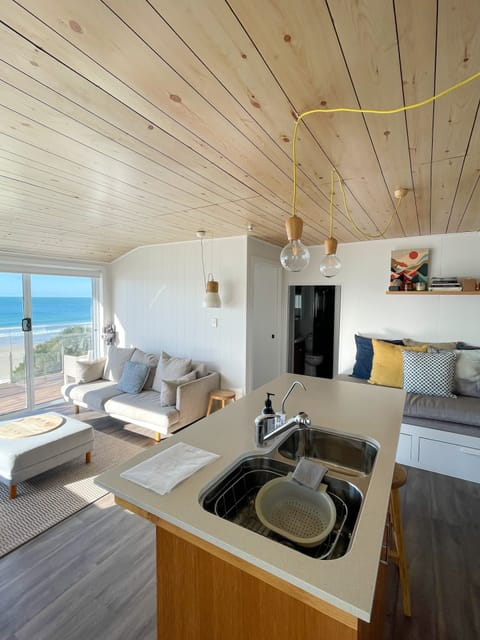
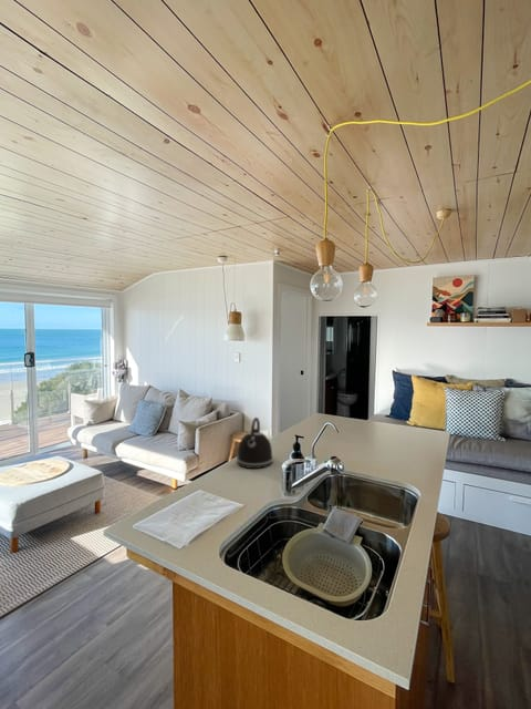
+ kettle (254, 440)
